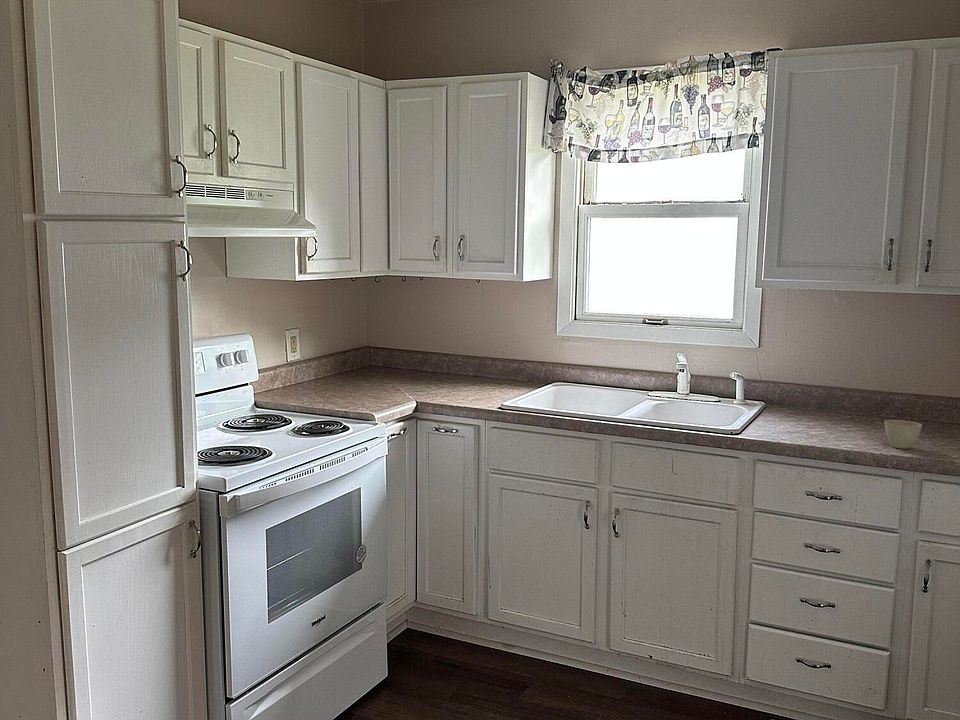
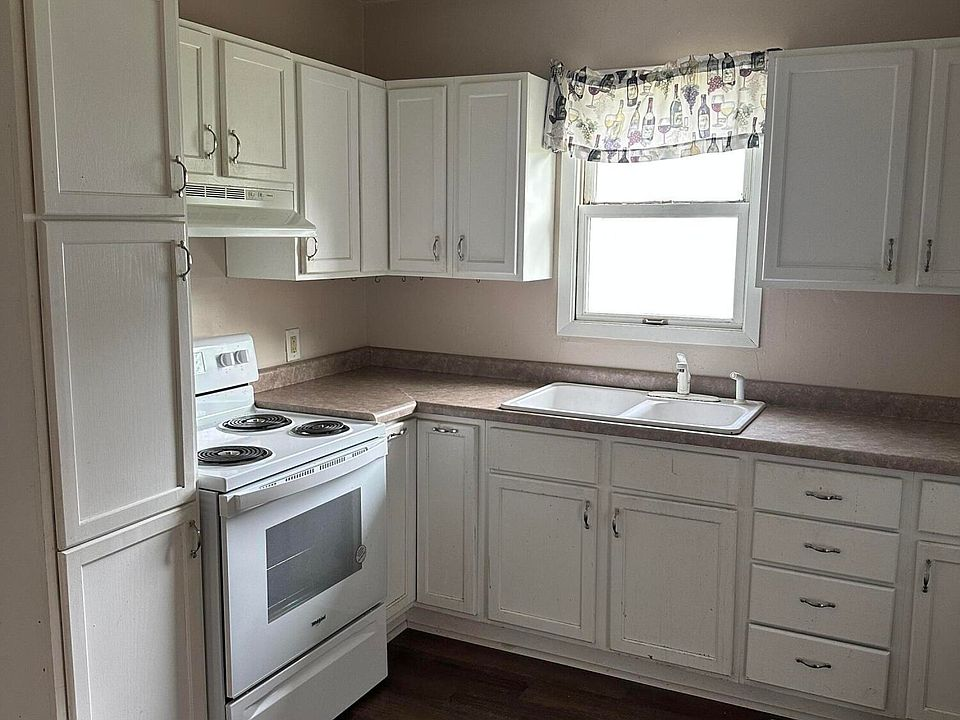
- flower pot (902, 435)
